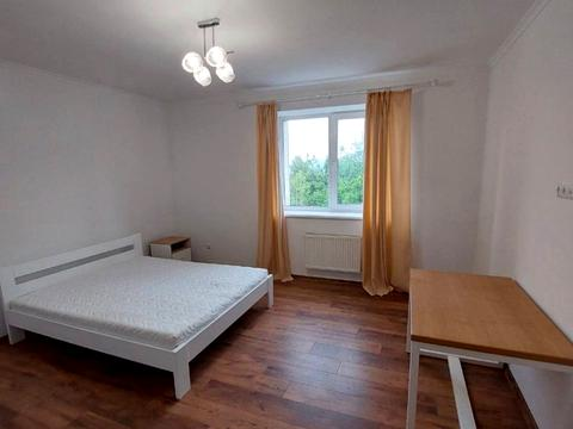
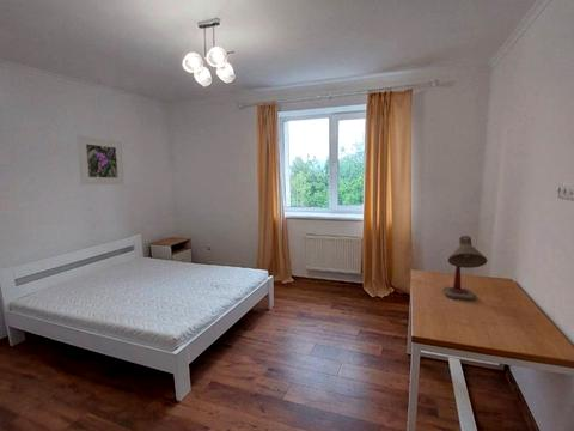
+ desk lamp (462, 266)
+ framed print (102, 162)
